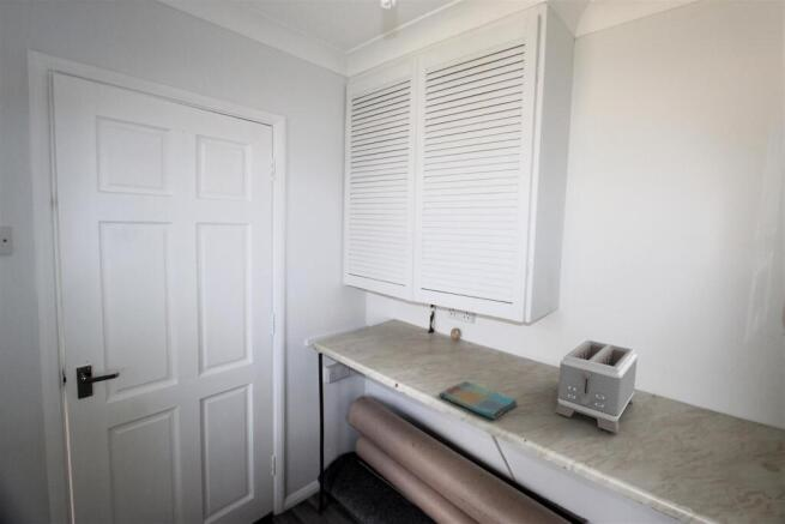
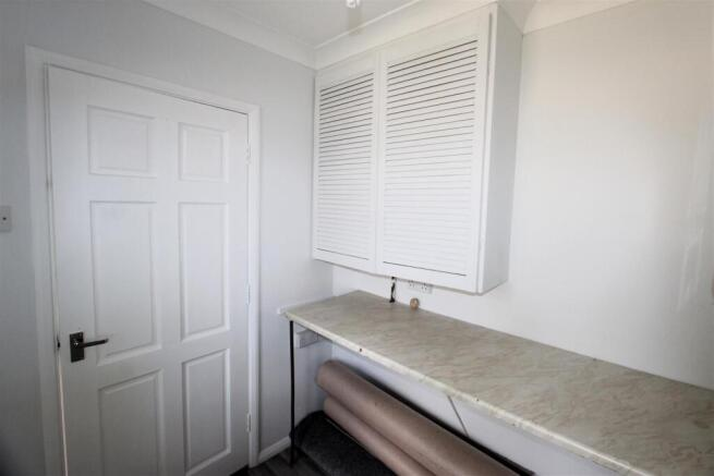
- toaster (597, 380)
- dish towel (477, 397)
